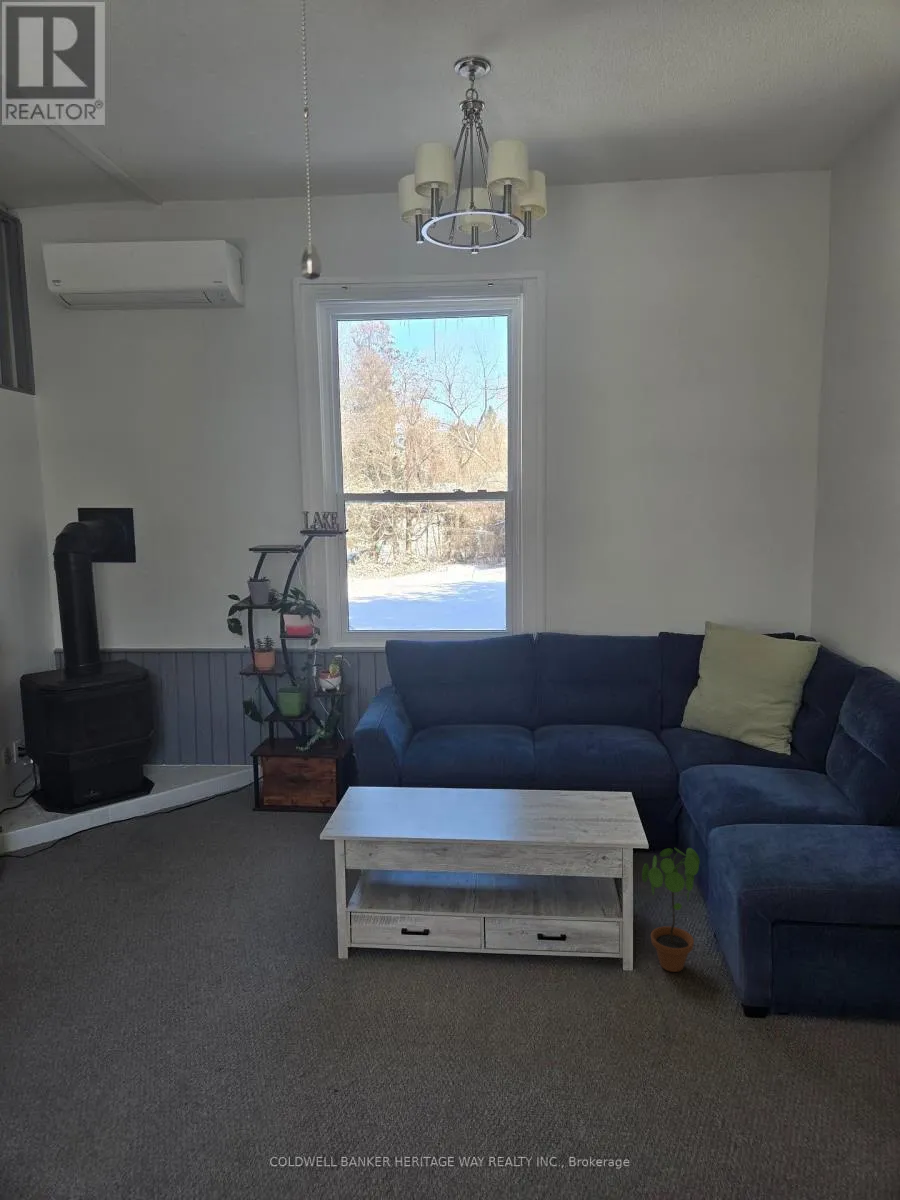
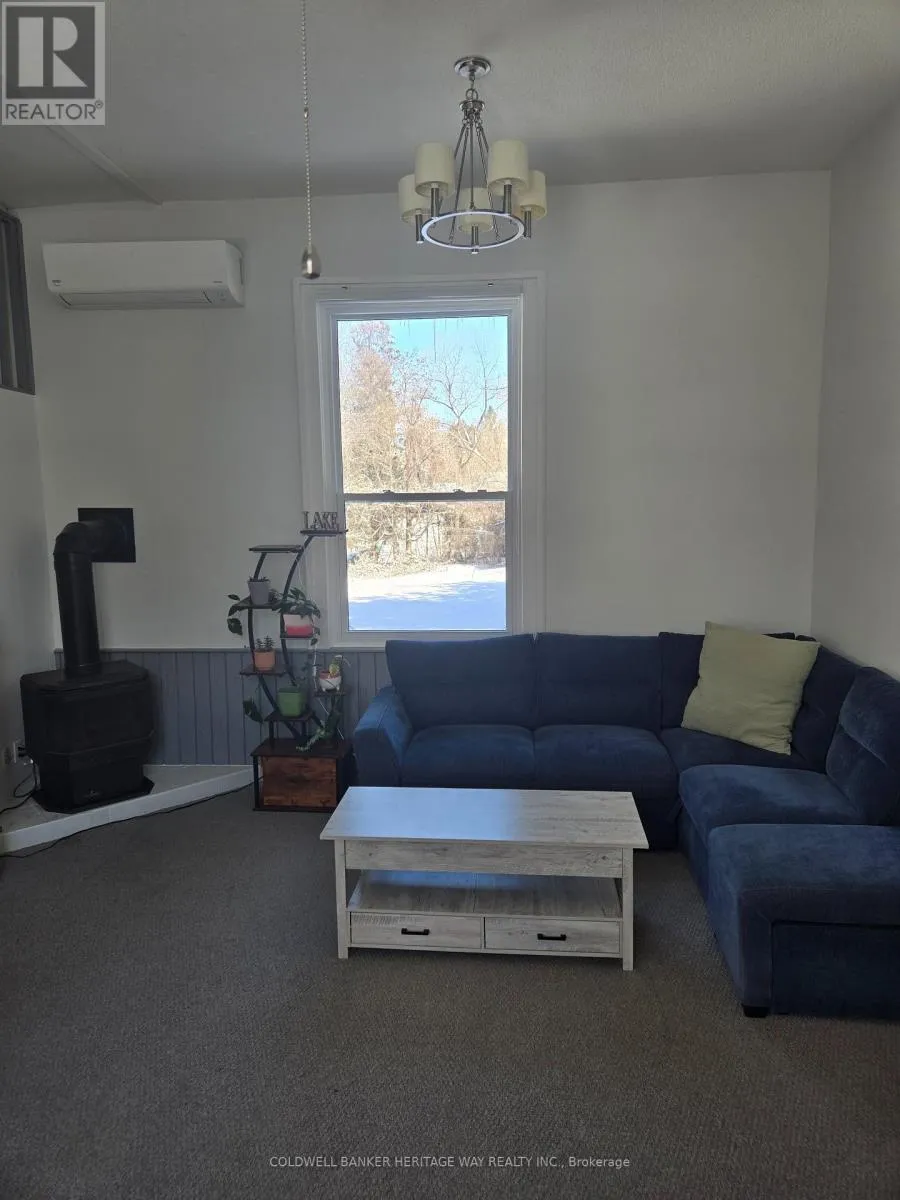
- potted plant (672, 907)
